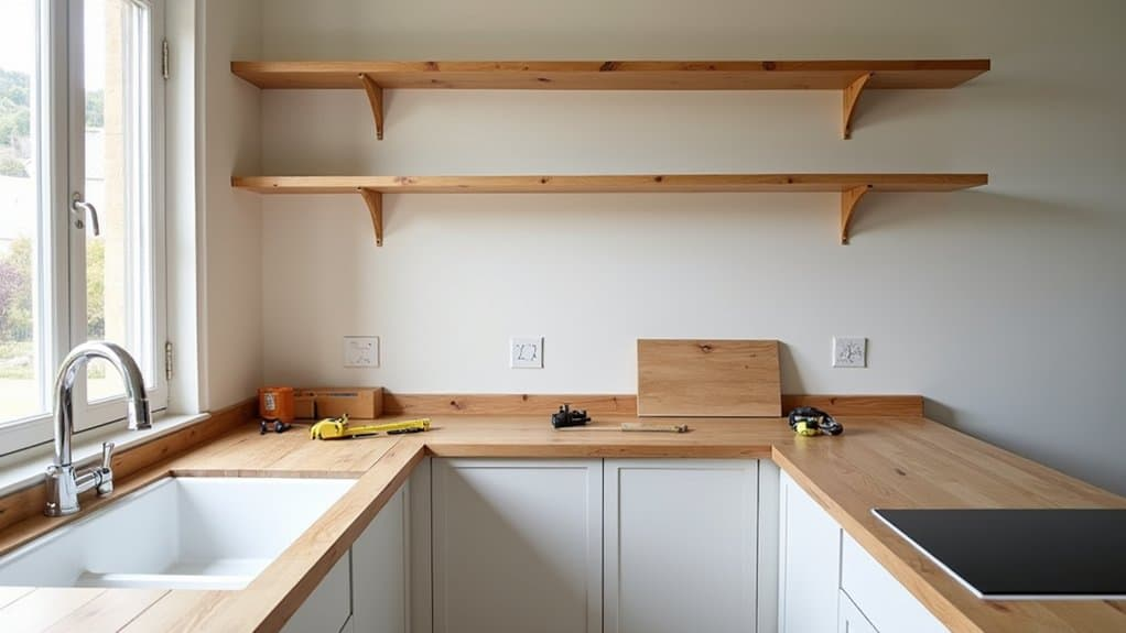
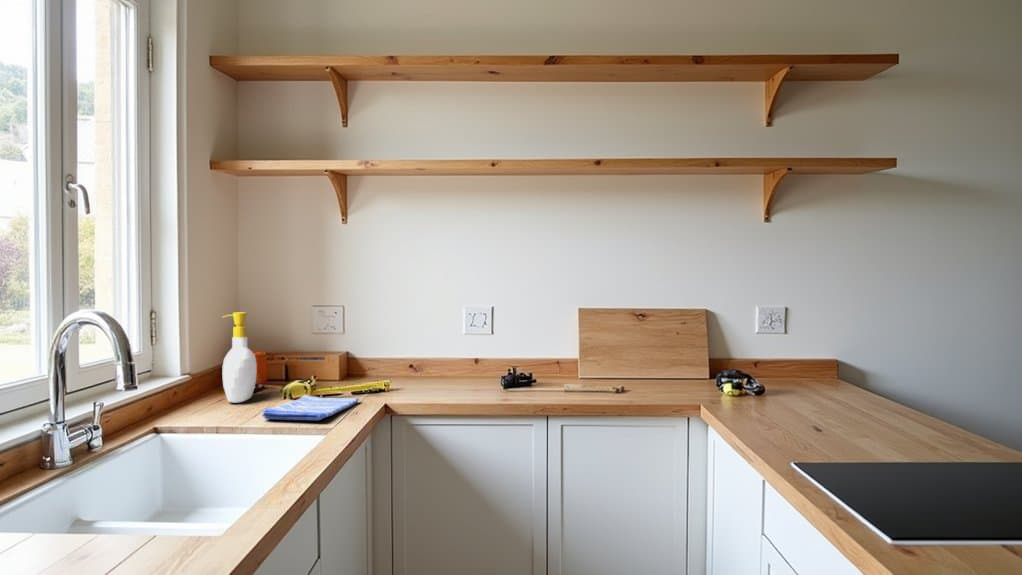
+ dish towel (312, 405)
+ soap bottle (238, 356)
